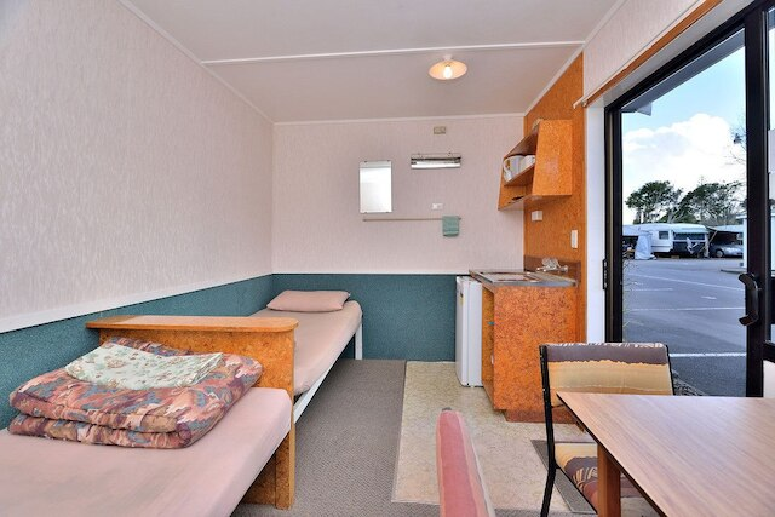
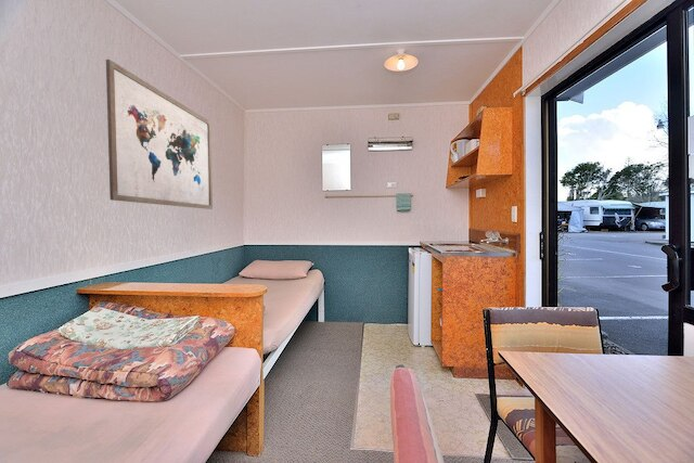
+ wall art (171, 152)
